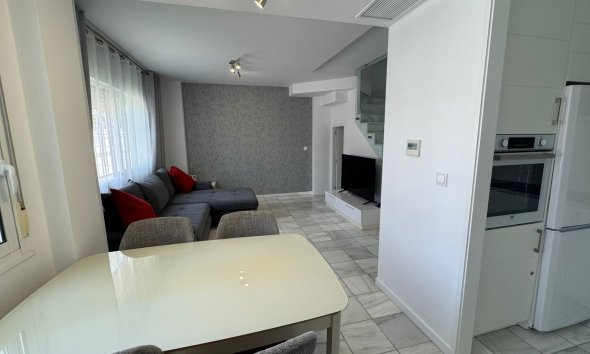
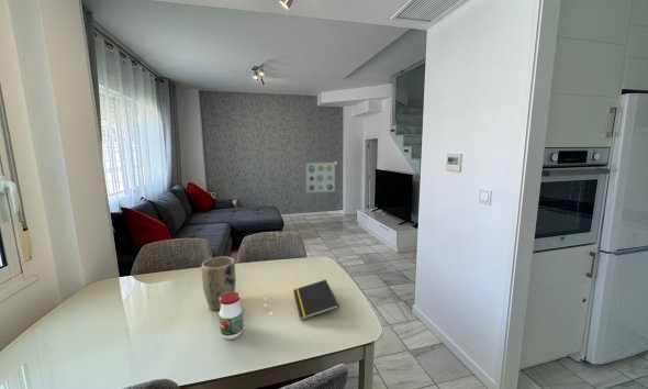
+ plant pot (220, 284)
+ notepad (314, 298)
+ jar (231, 315)
+ wall art (320, 177)
